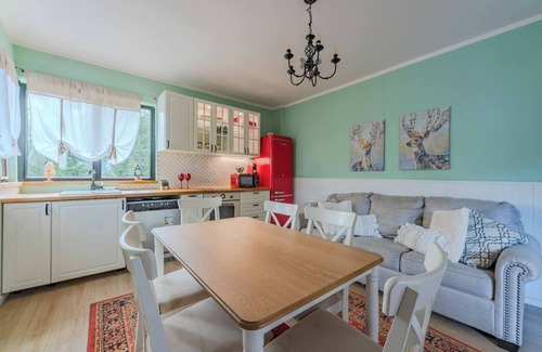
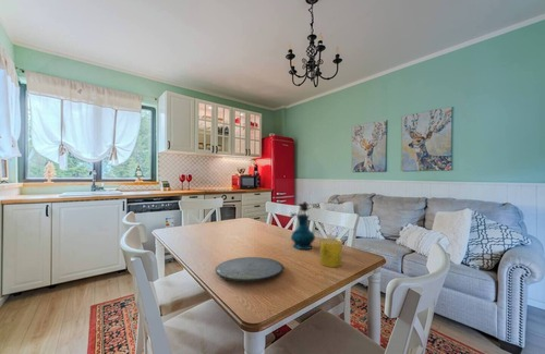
+ plate (250, 267)
+ vase (301, 223)
+ cup (330, 252)
